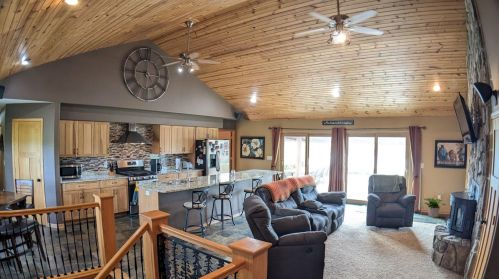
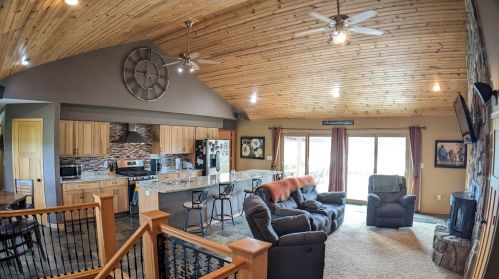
- potted plant (434, 208)
